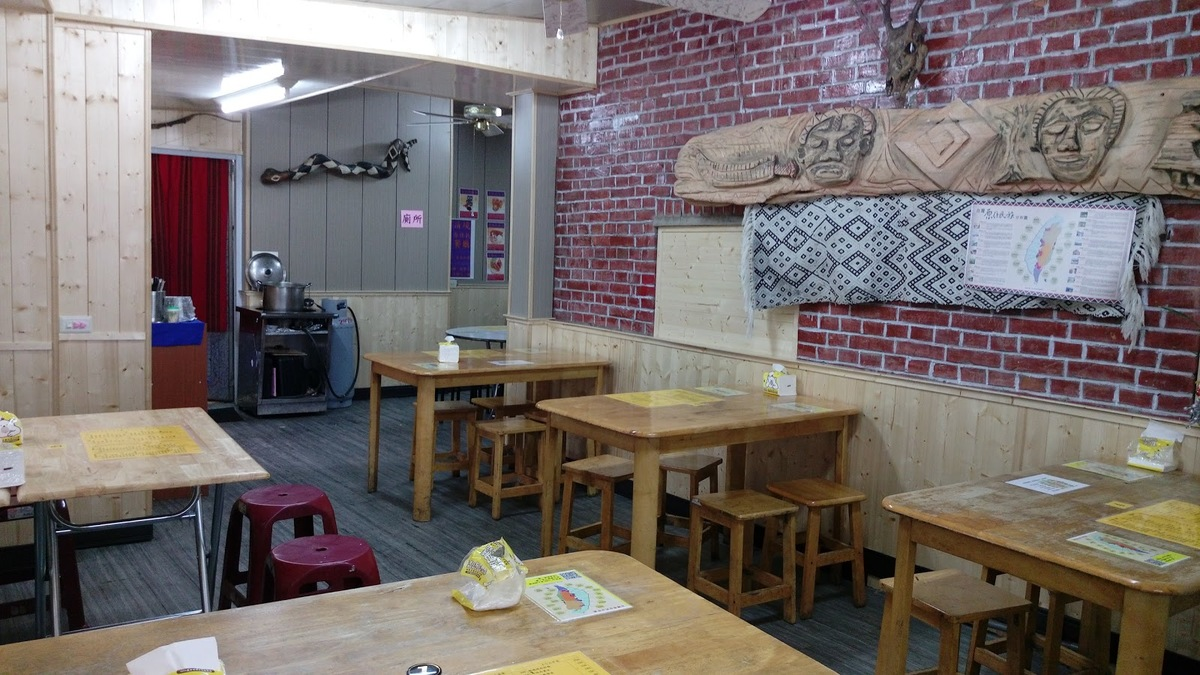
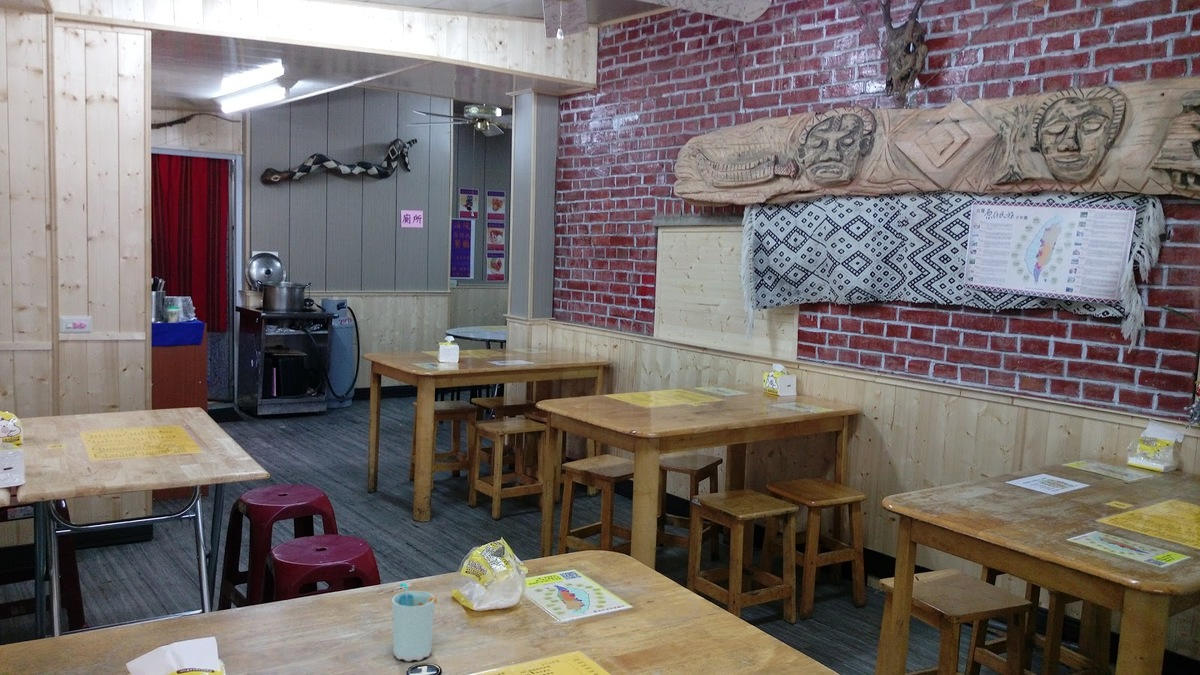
+ cup (414, 620)
